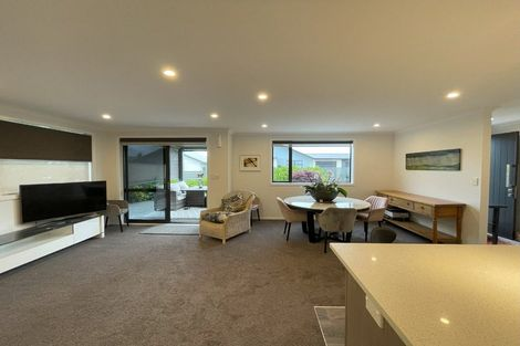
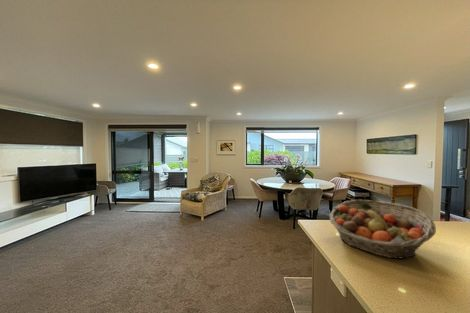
+ fruit basket (375, 225)
